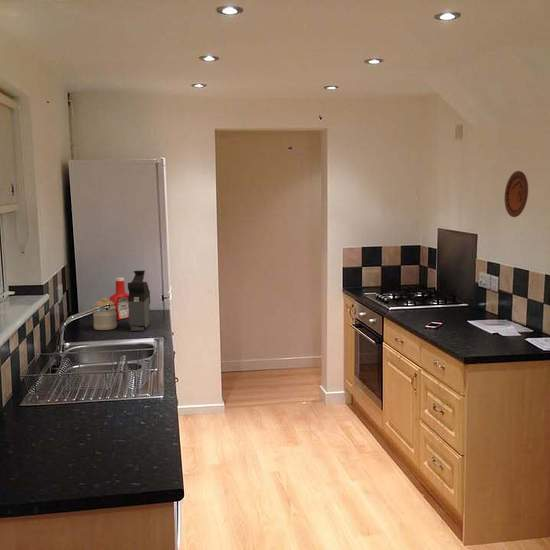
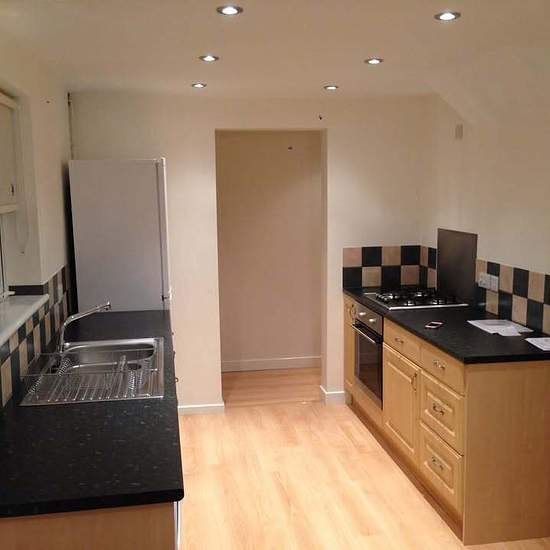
- coffee maker (139, 300)
- jar (104, 312)
- soap bottle (120, 298)
- decorative plate (516, 194)
